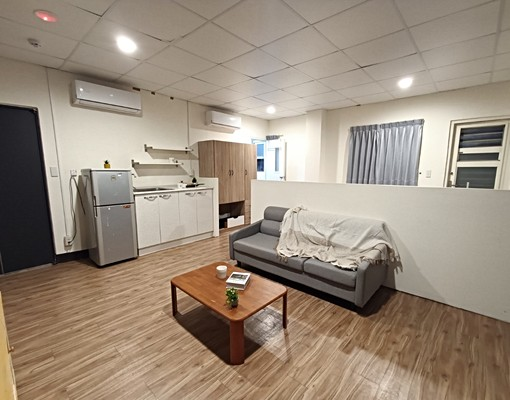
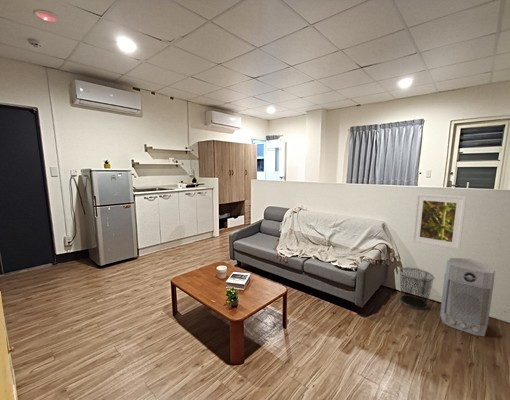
+ waste bin (413, 288)
+ air purifier (466, 293)
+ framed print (437, 220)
